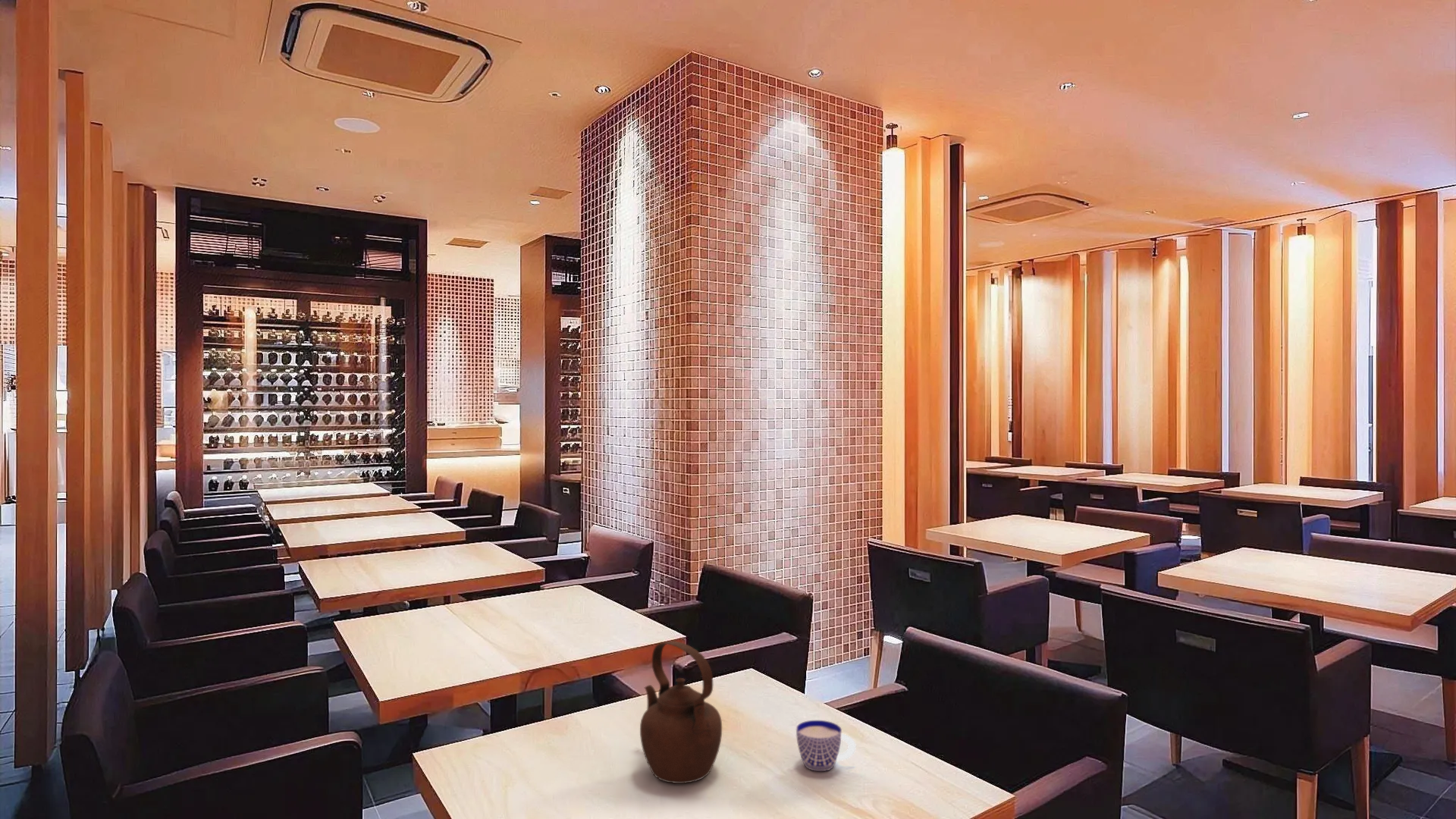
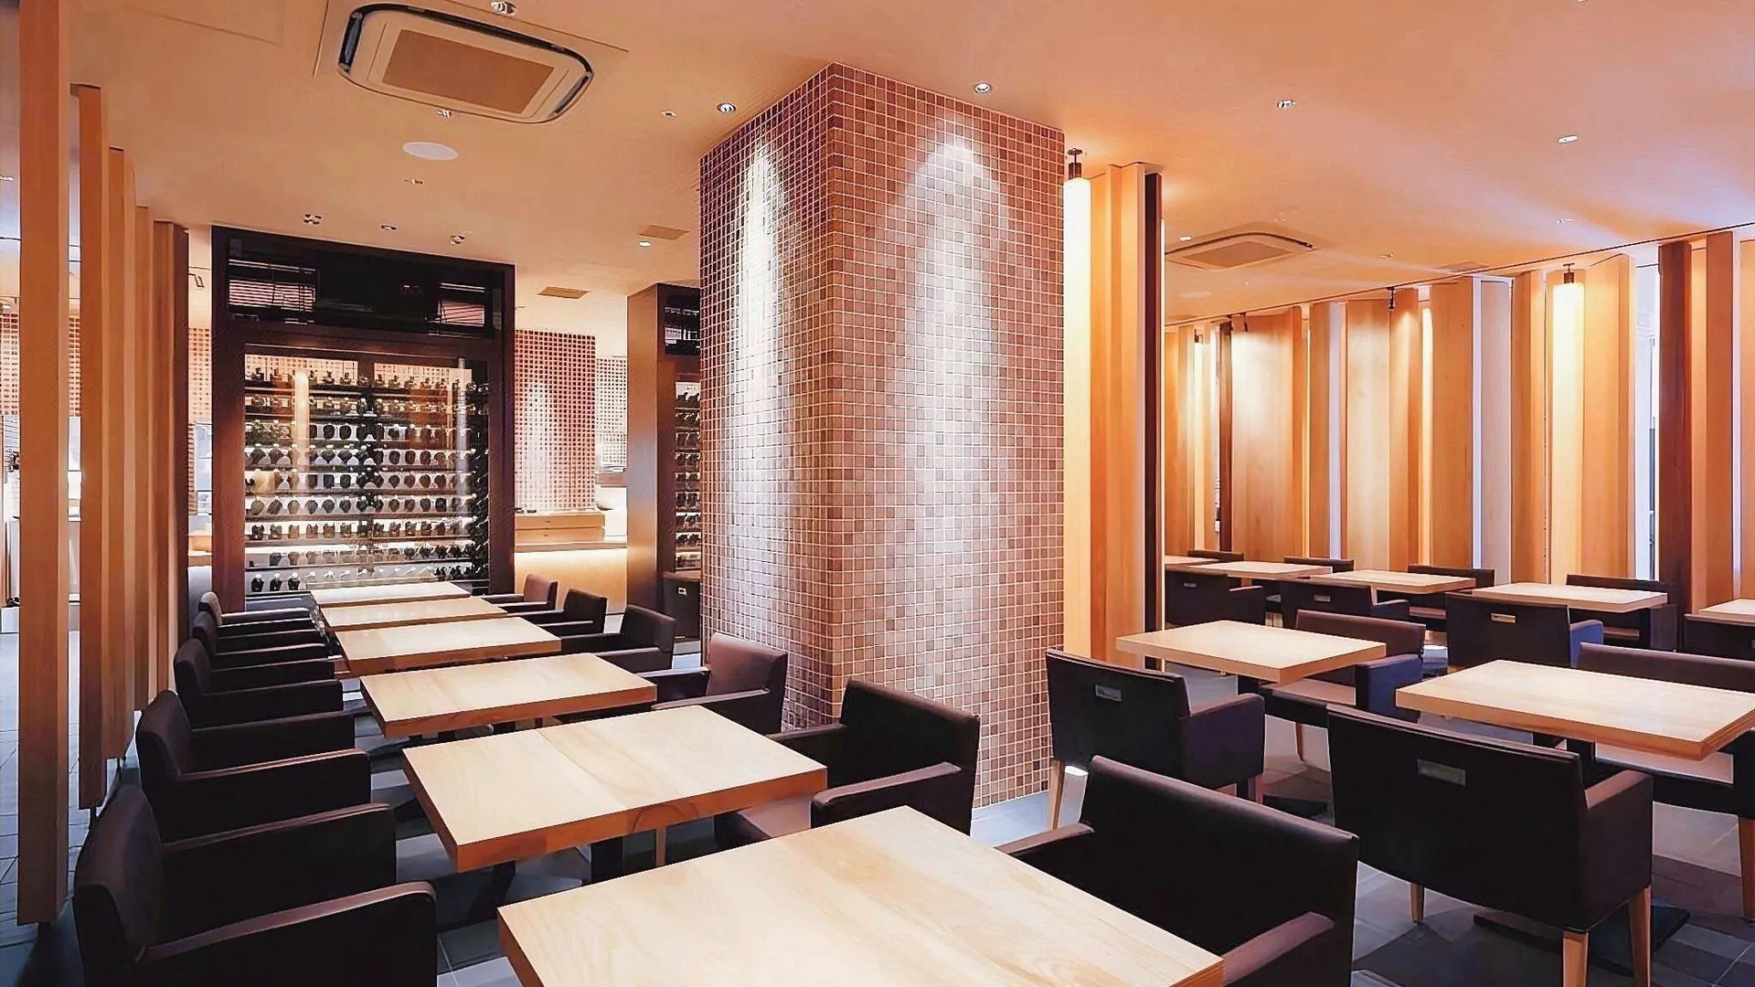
- teapot (674, 704)
- cup (826, 746)
